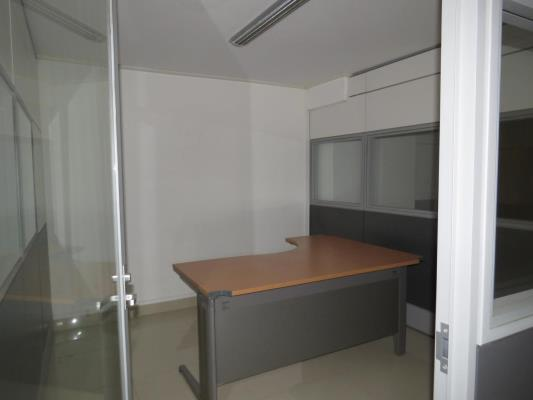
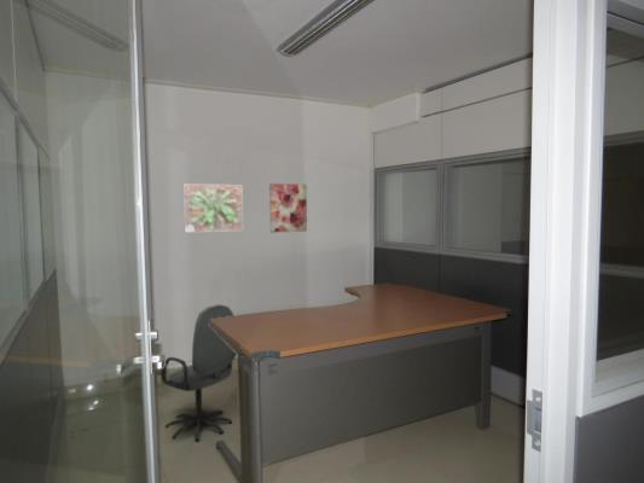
+ office chair (201, 365)
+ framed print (214, 208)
+ wall art (288, 208)
